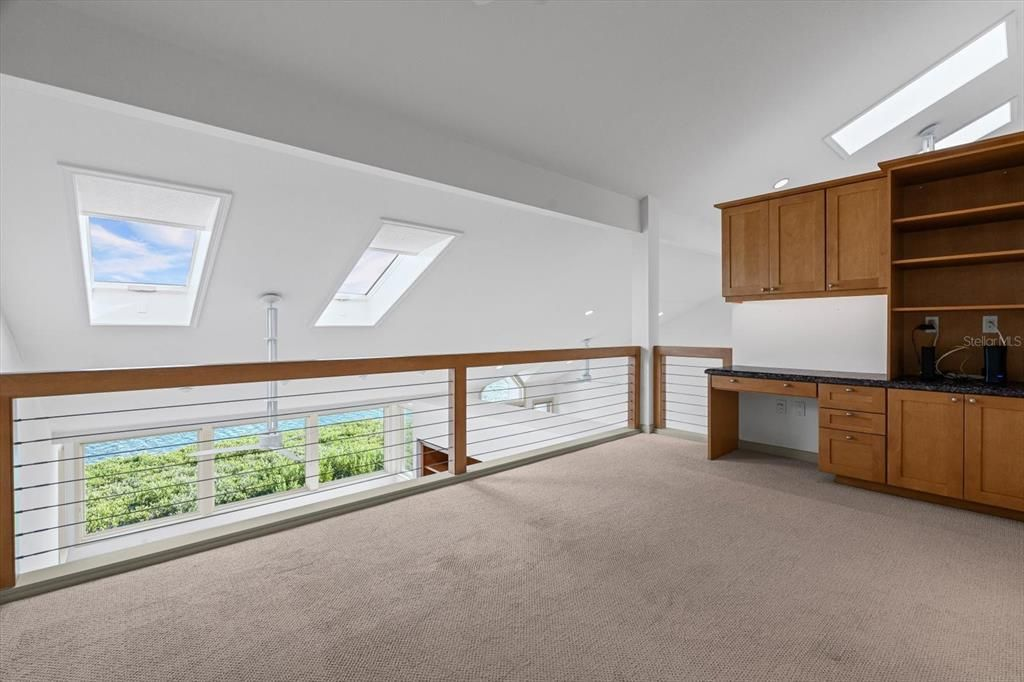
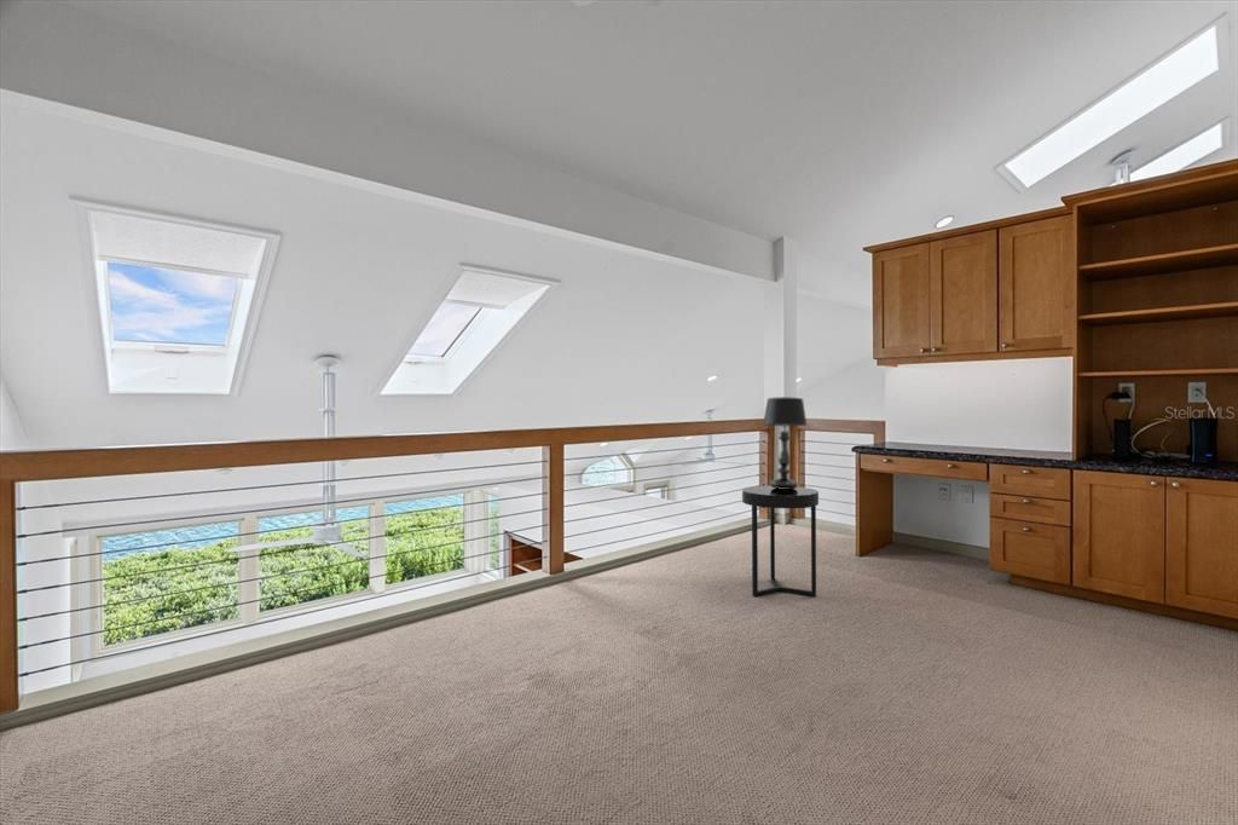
+ table lamp (783, 443)
+ side table (774, 540)
